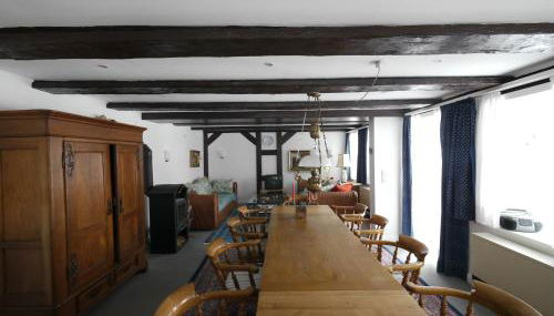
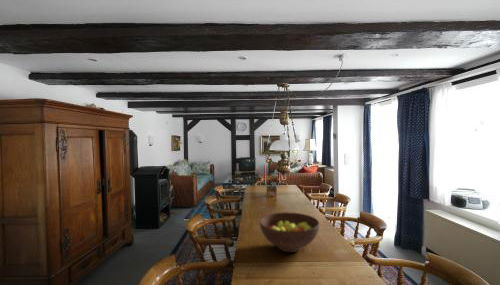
+ fruit bowl (289, 234)
